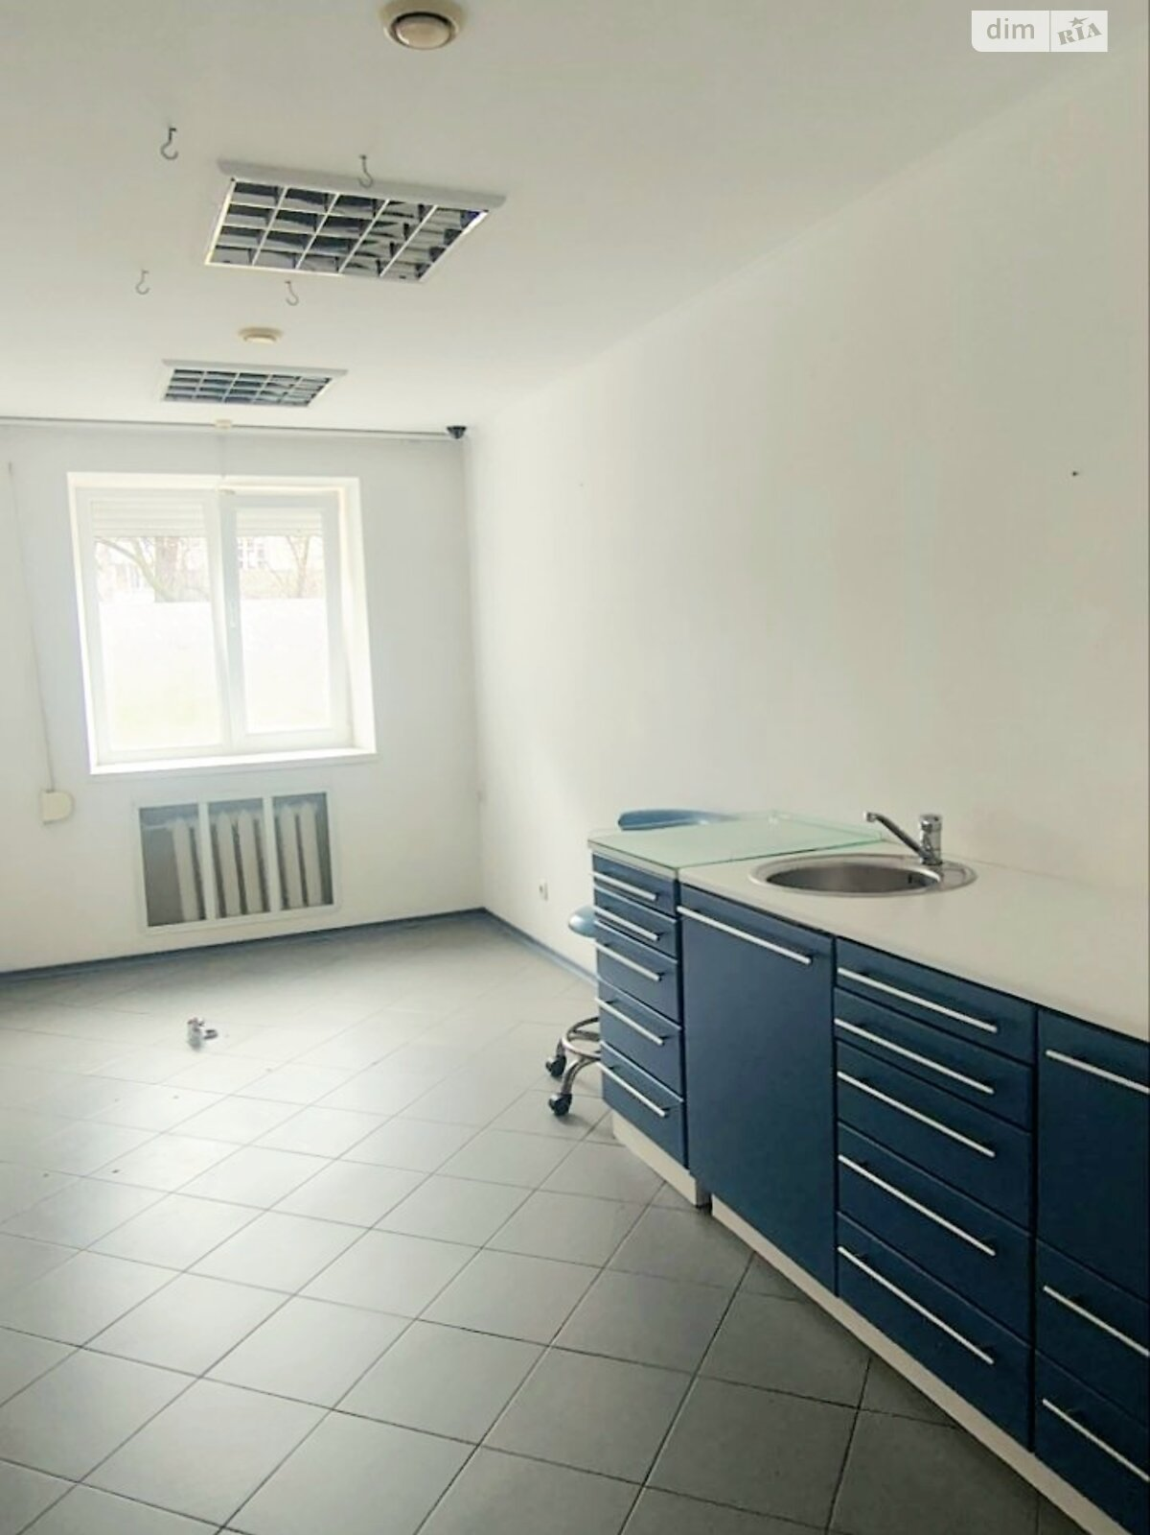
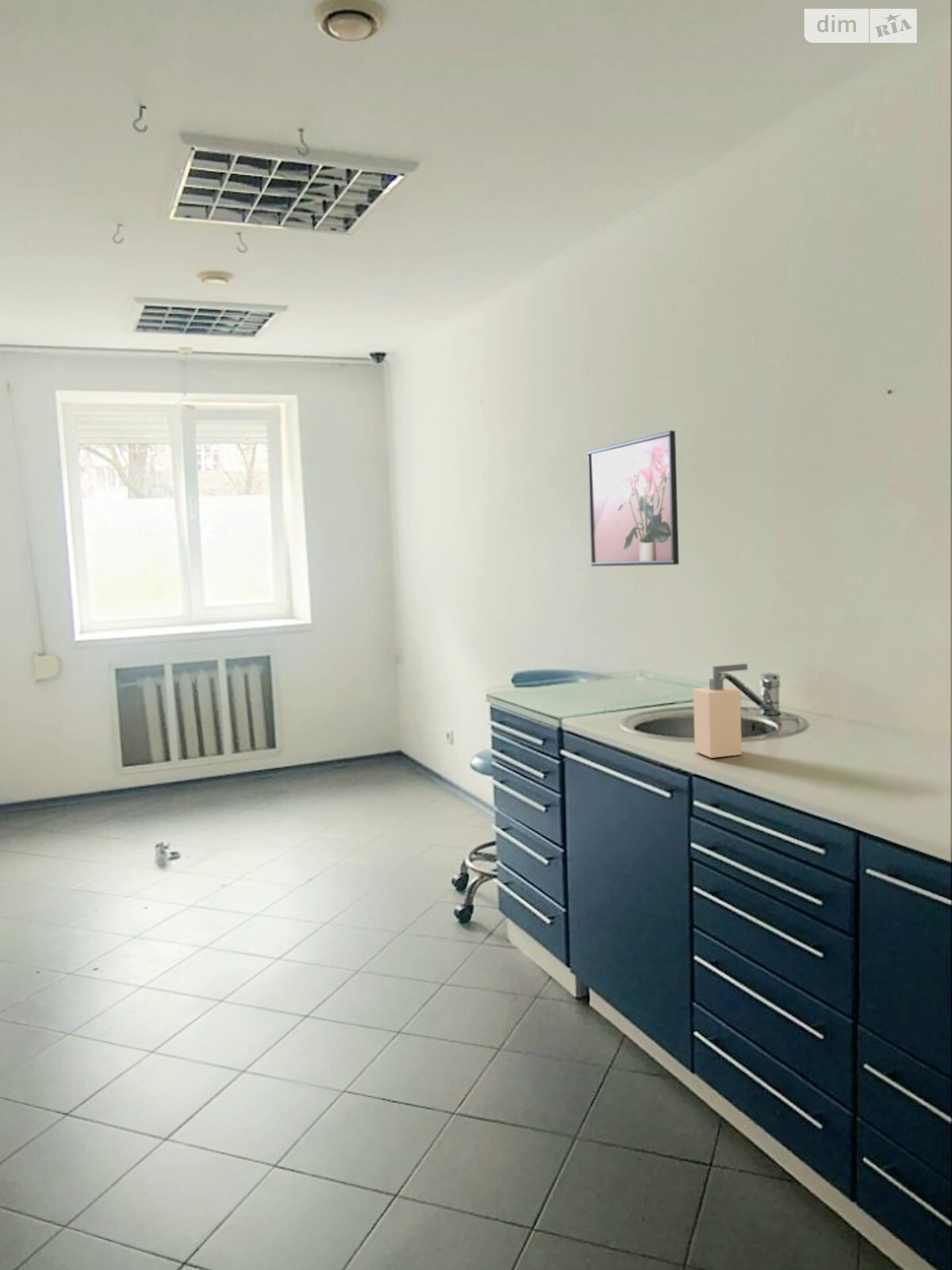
+ soap dispenser (724, 709)
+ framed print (629, 503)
